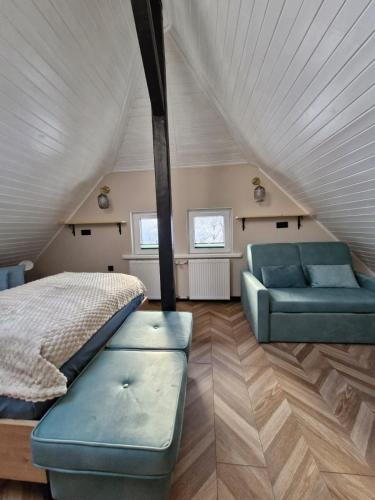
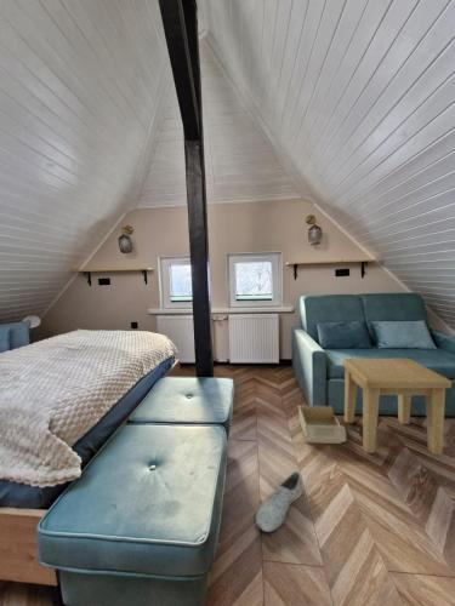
+ side table (388, 394)
+ storage bin (320, 423)
+ shoe (280, 496)
